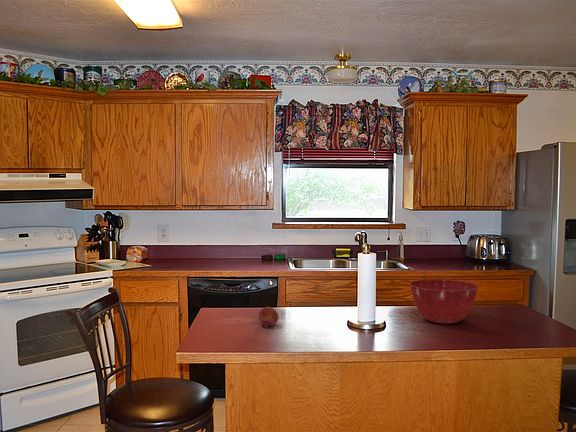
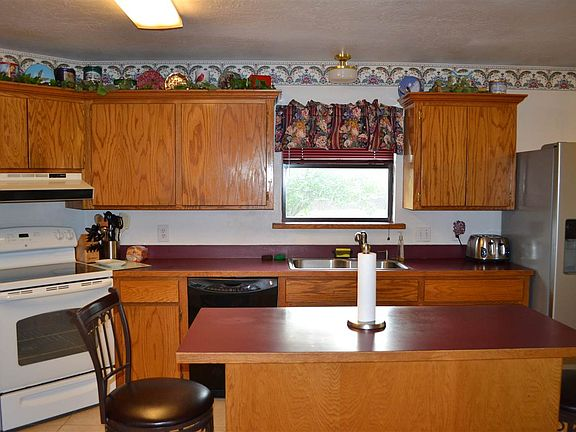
- fruit (268, 316)
- mixing bowl (442, 302)
